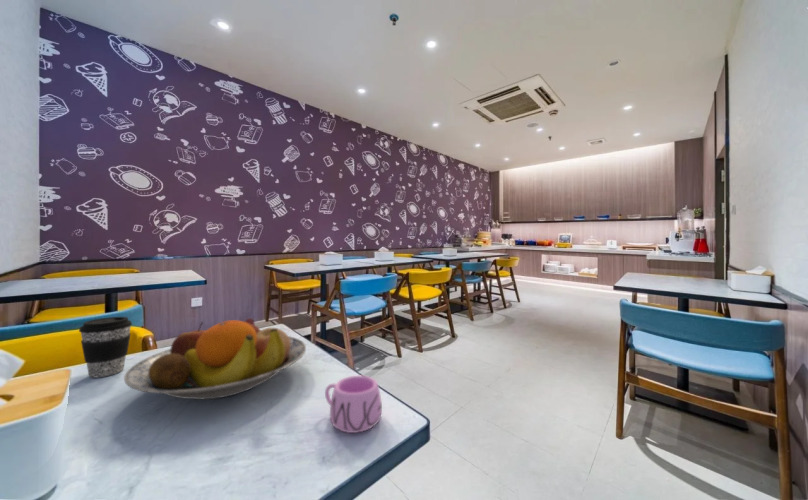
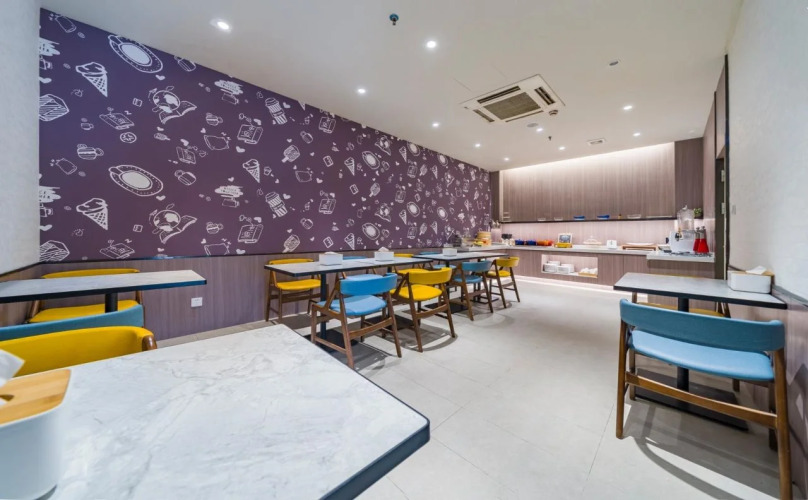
- mug (350, 400)
- fruit bowl (227, 349)
- coffee cup (106, 346)
